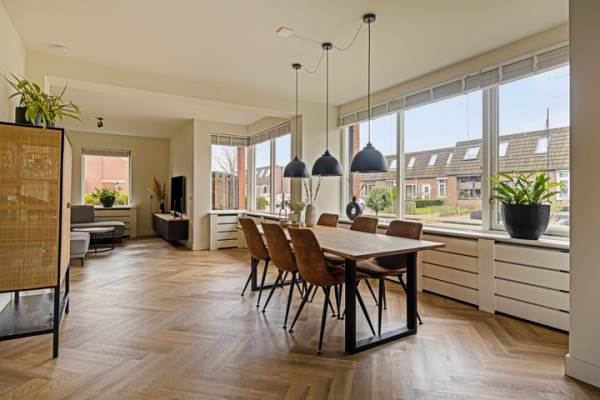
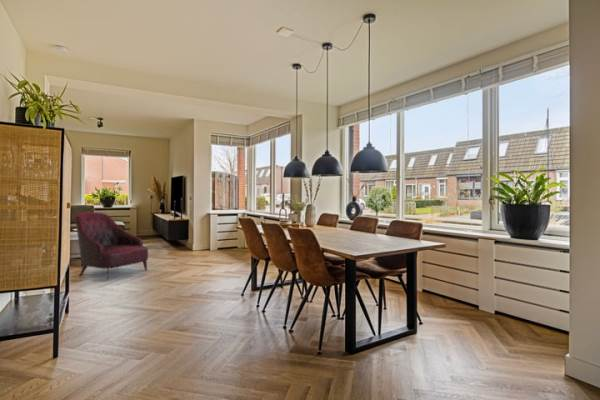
+ armchair (109, 243)
